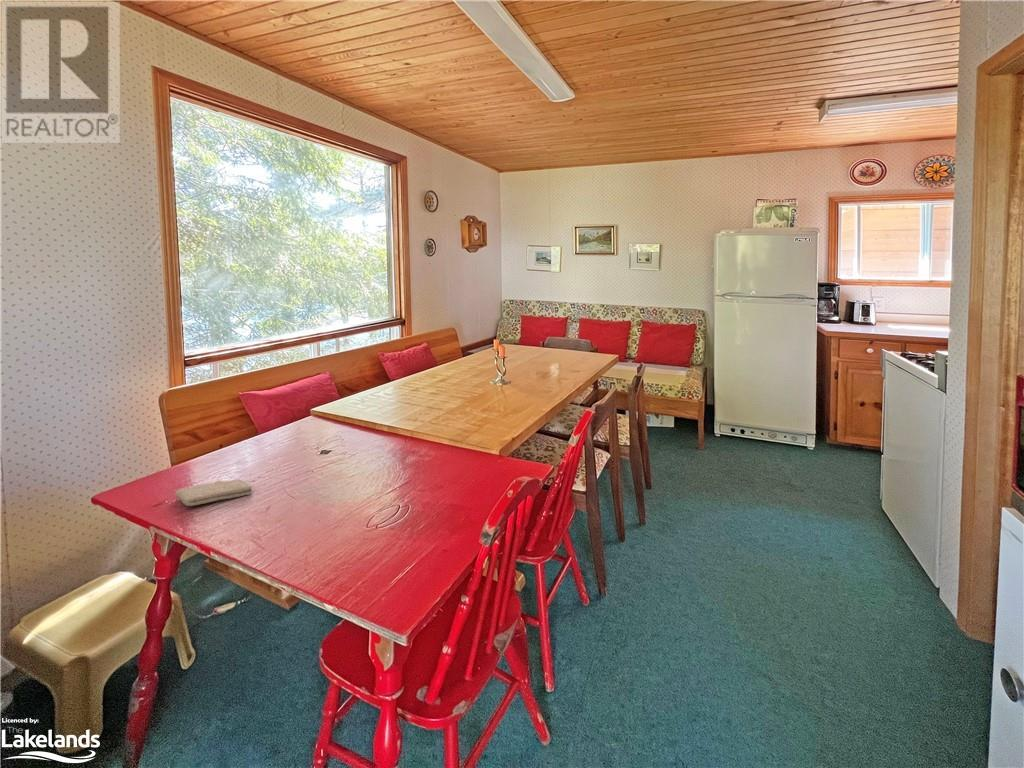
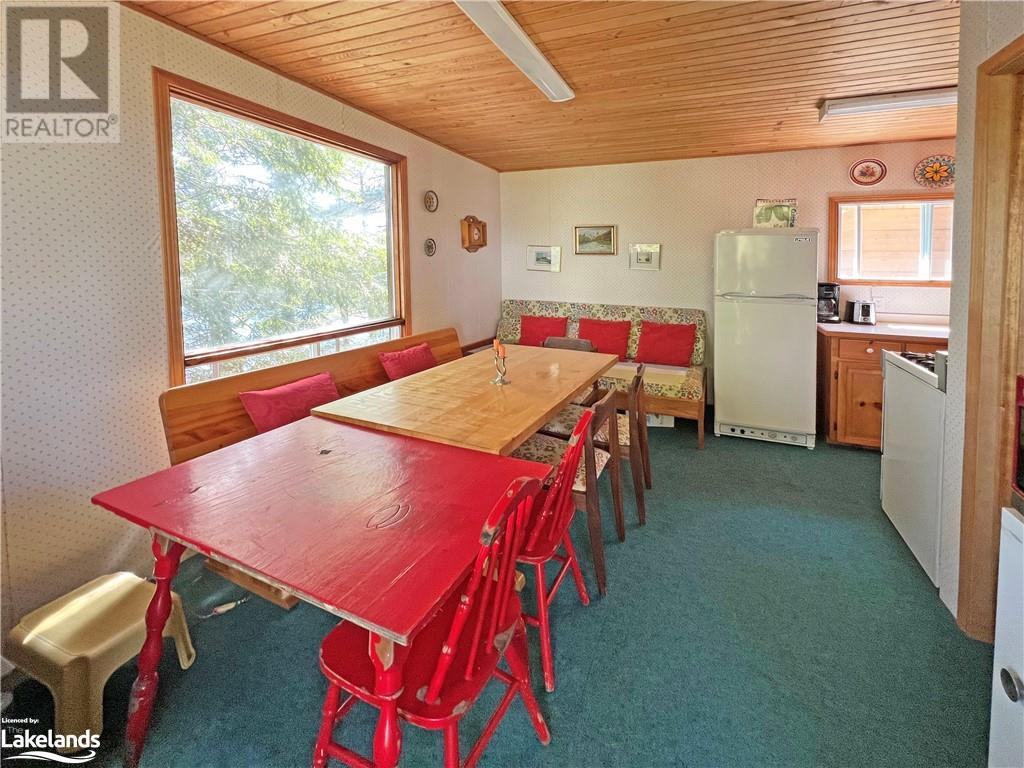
- washcloth (215, 491)
